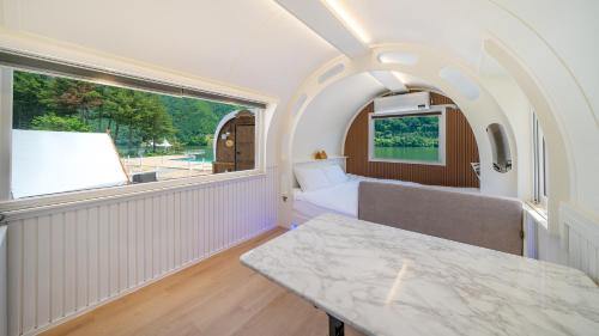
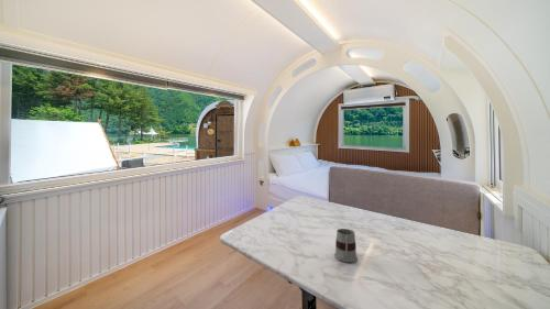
+ mug (345, 245)
